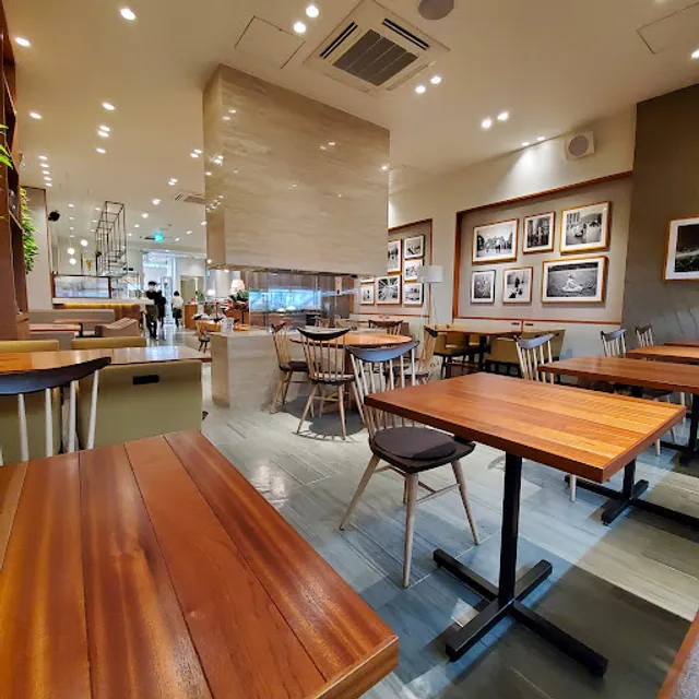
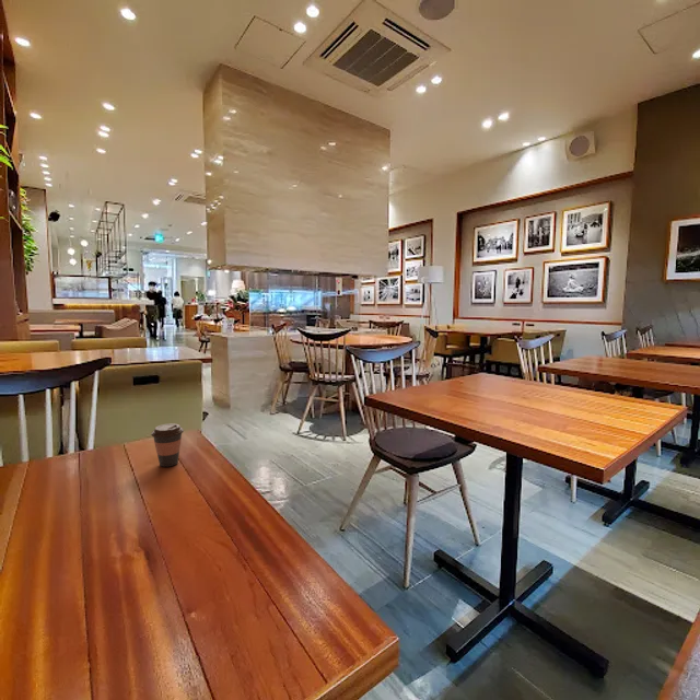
+ coffee cup (167, 445)
